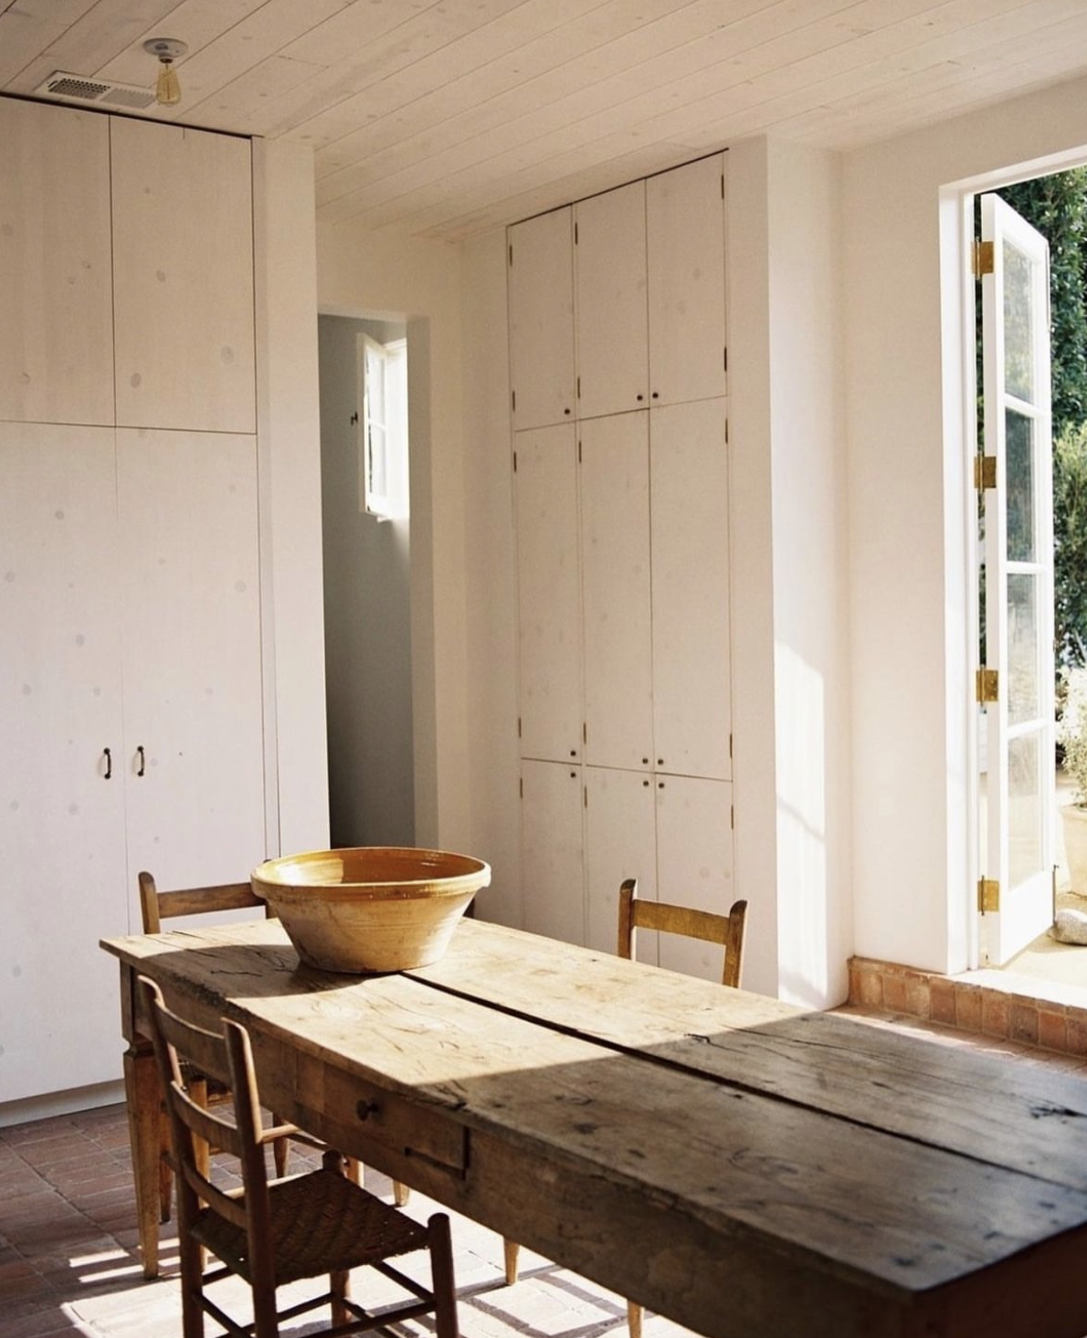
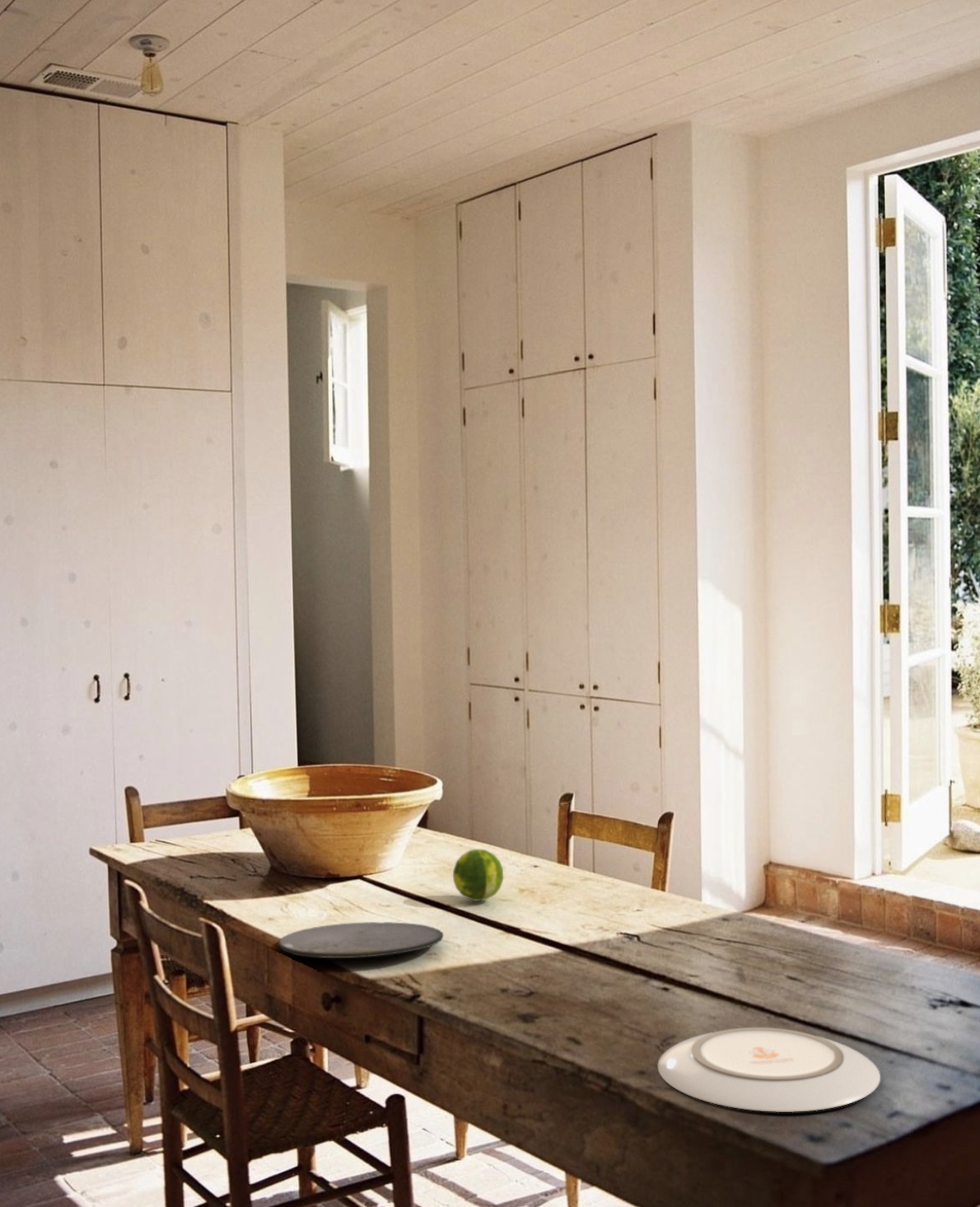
+ fruit (478, 874)
+ plate (362, 938)
+ plate (767, 1060)
